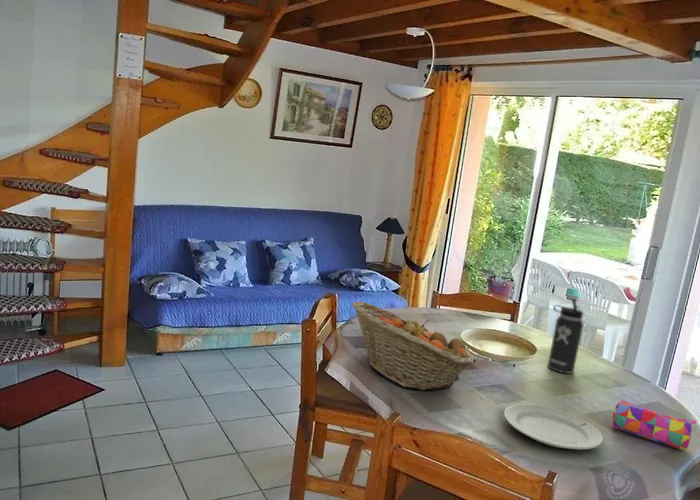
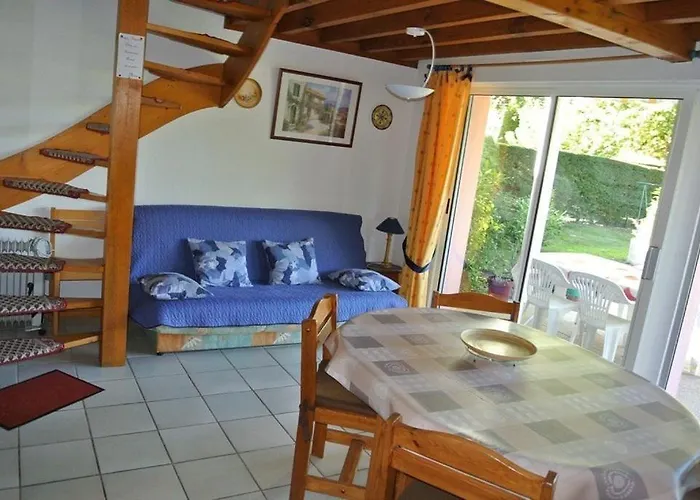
- pencil case (651, 424)
- fruit basket (409, 341)
- thermos bottle (564, 333)
- chinaware (551, 428)
